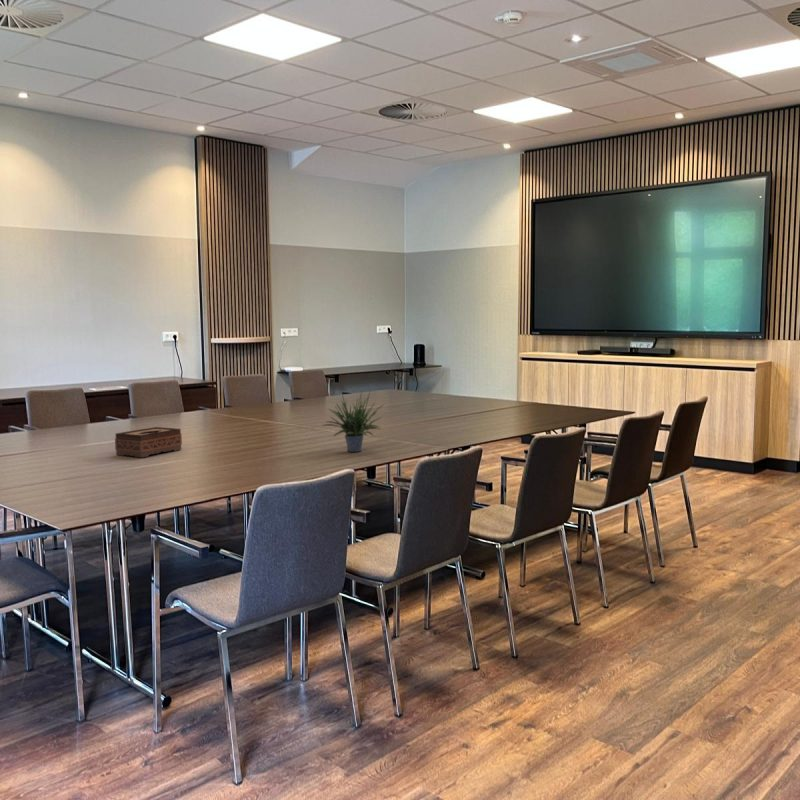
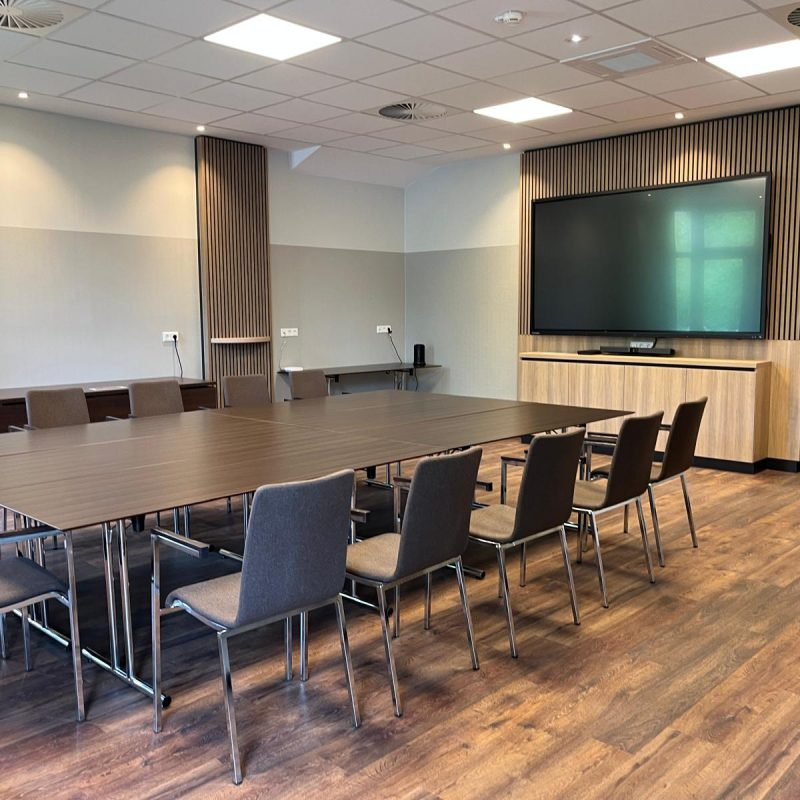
- tissue box (149, 441)
- potted plant (356, 417)
